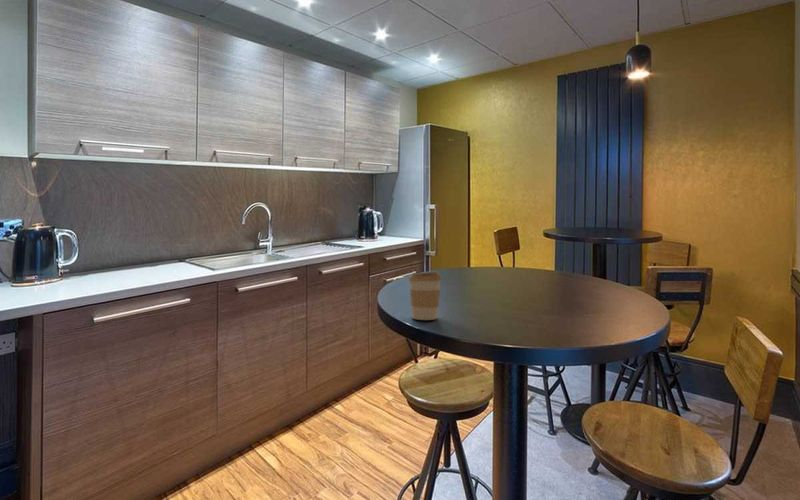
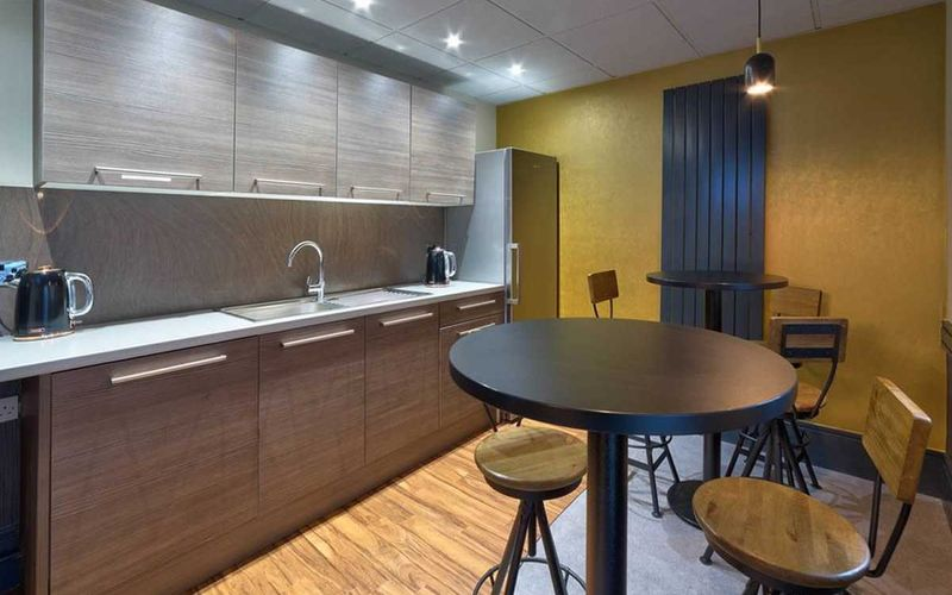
- coffee cup (424, 294)
